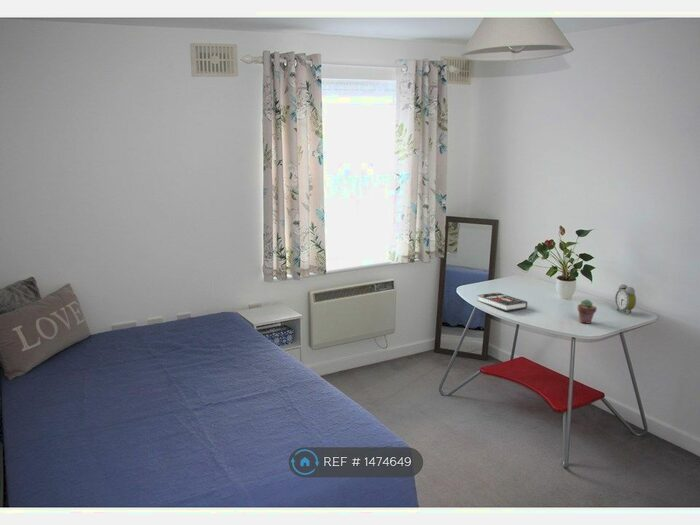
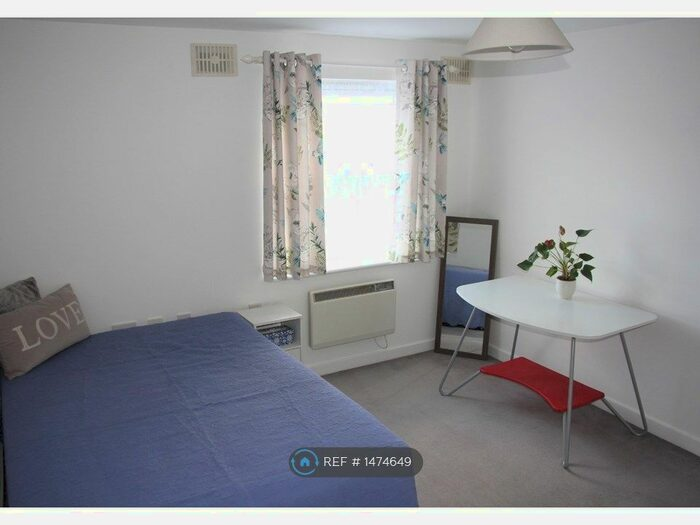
- alarm clock (626, 299)
- potted succulent (586, 310)
- book (501, 301)
